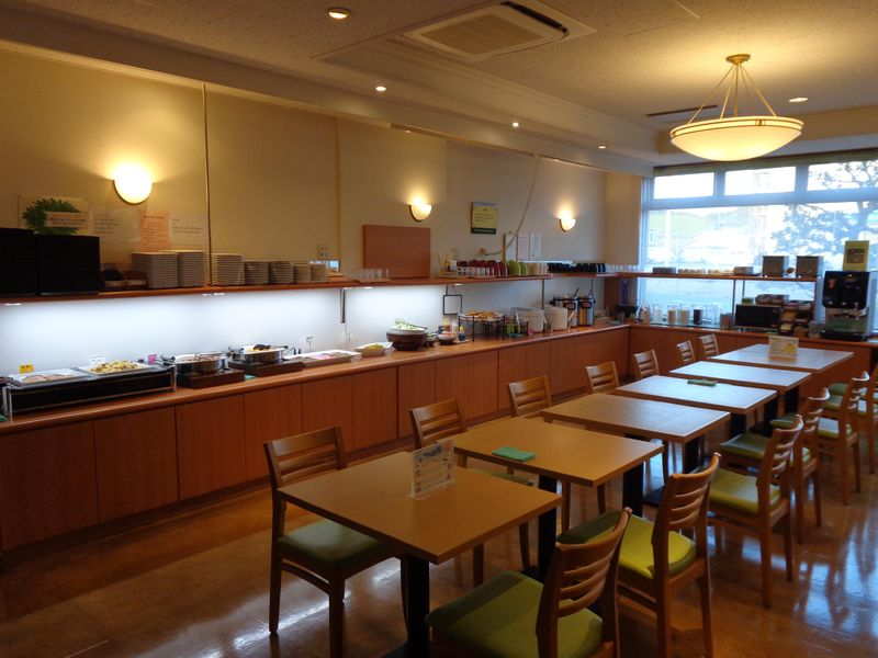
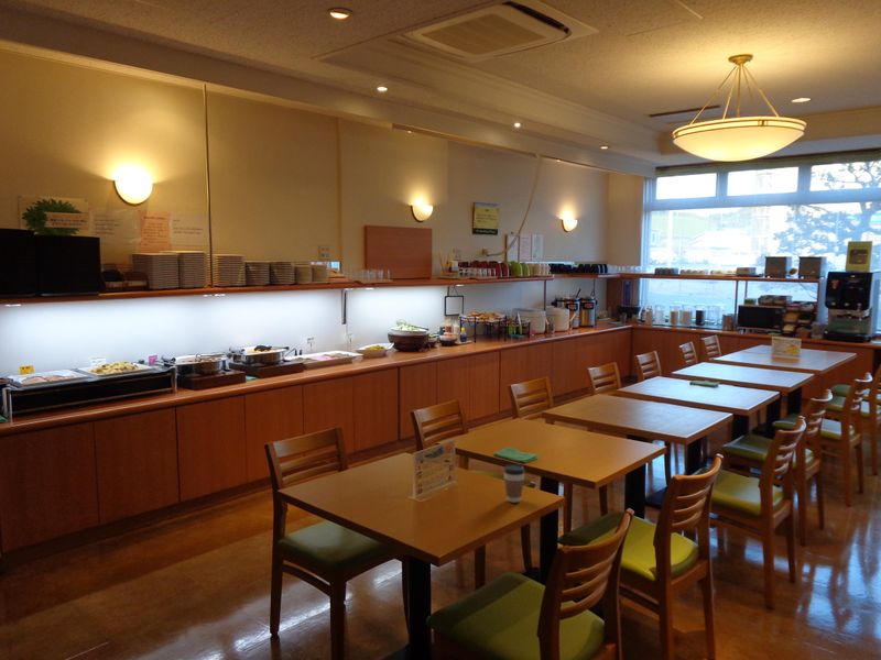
+ coffee cup (513, 483)
